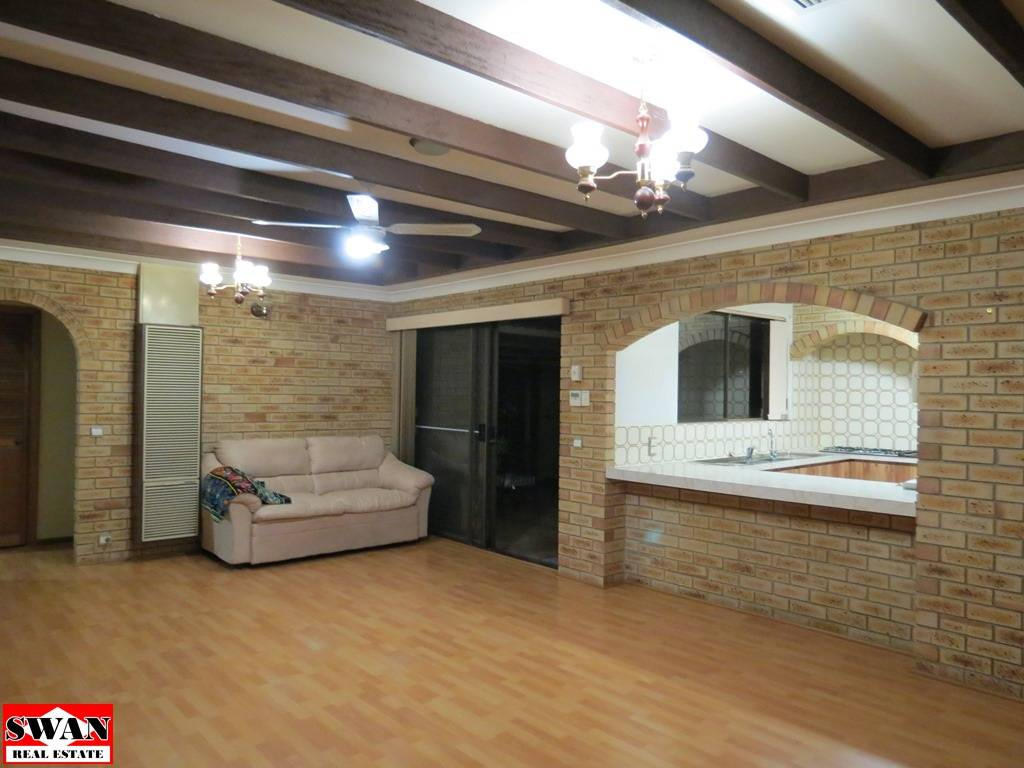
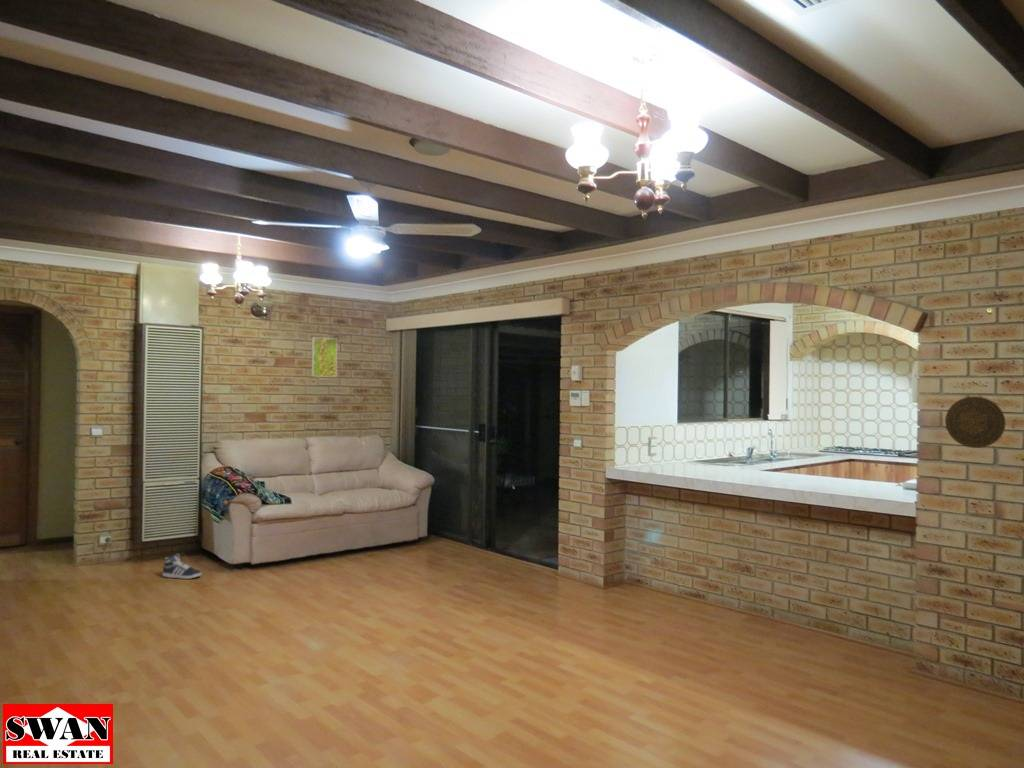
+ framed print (324, 357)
+ decorative plate (973, 422)
+ sneaker (181, 566)
